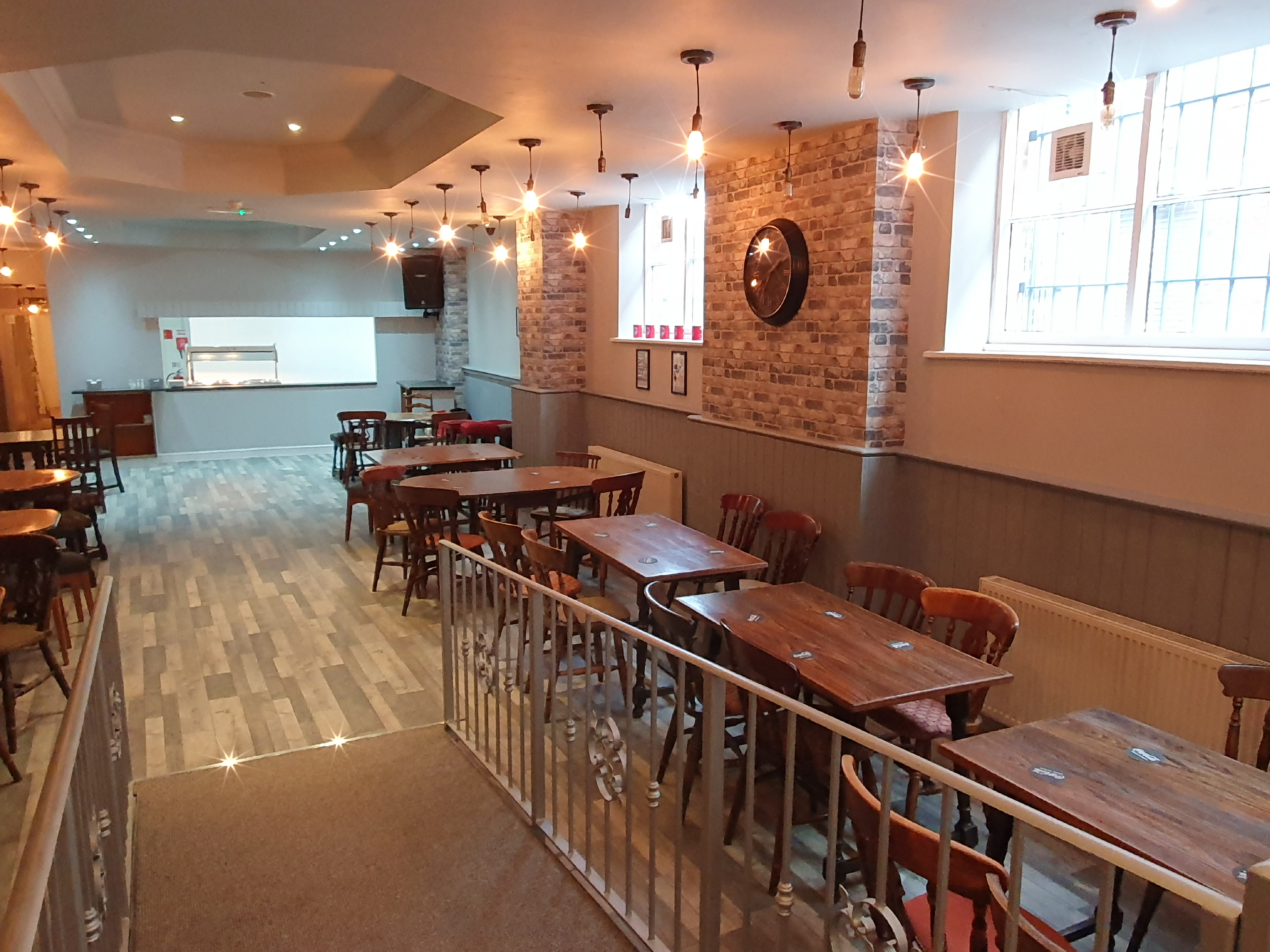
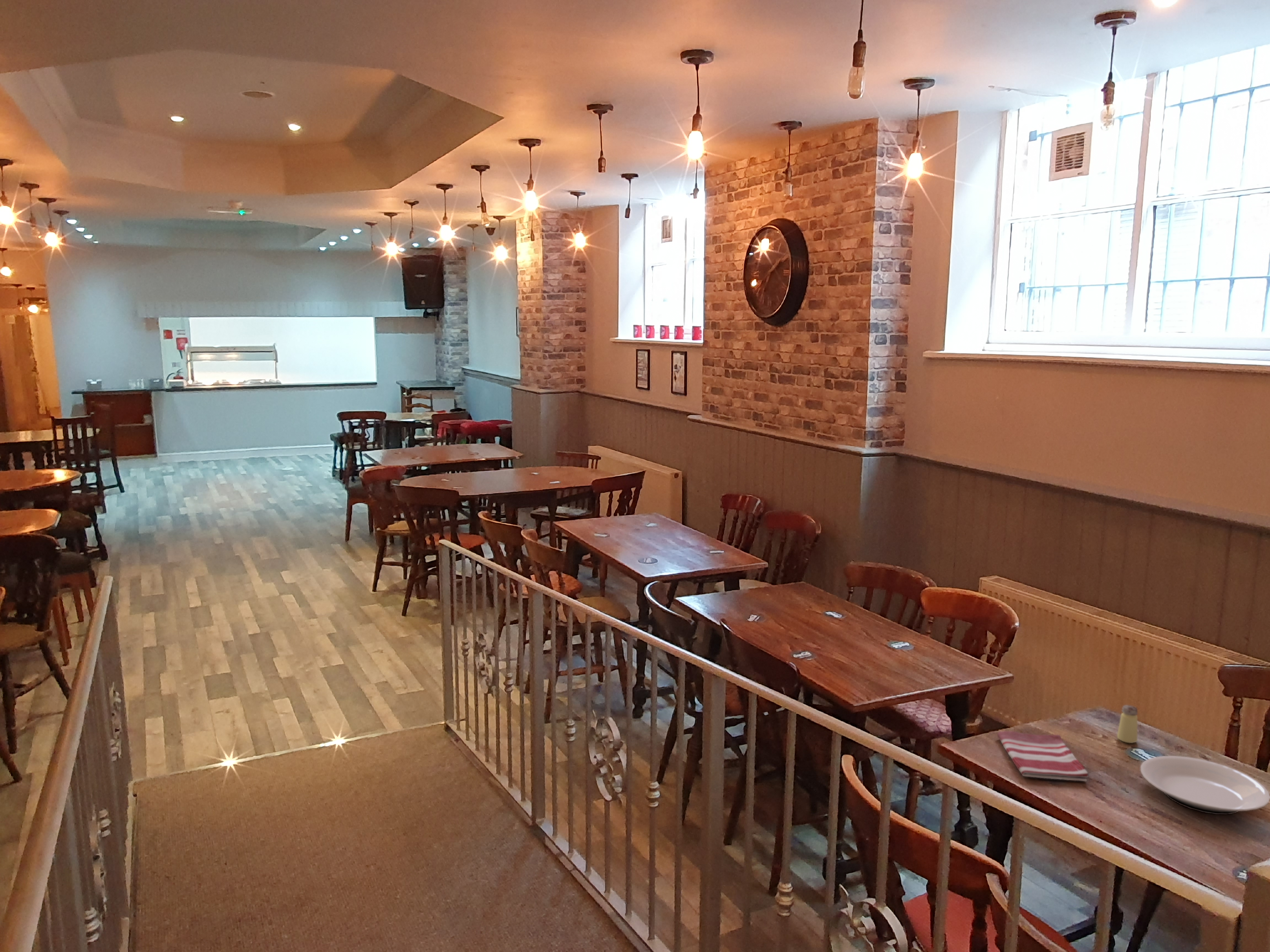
+ dish towel (1041, 754)
+ saltshaker (1128, 723)
+ plate (1202, 789)
